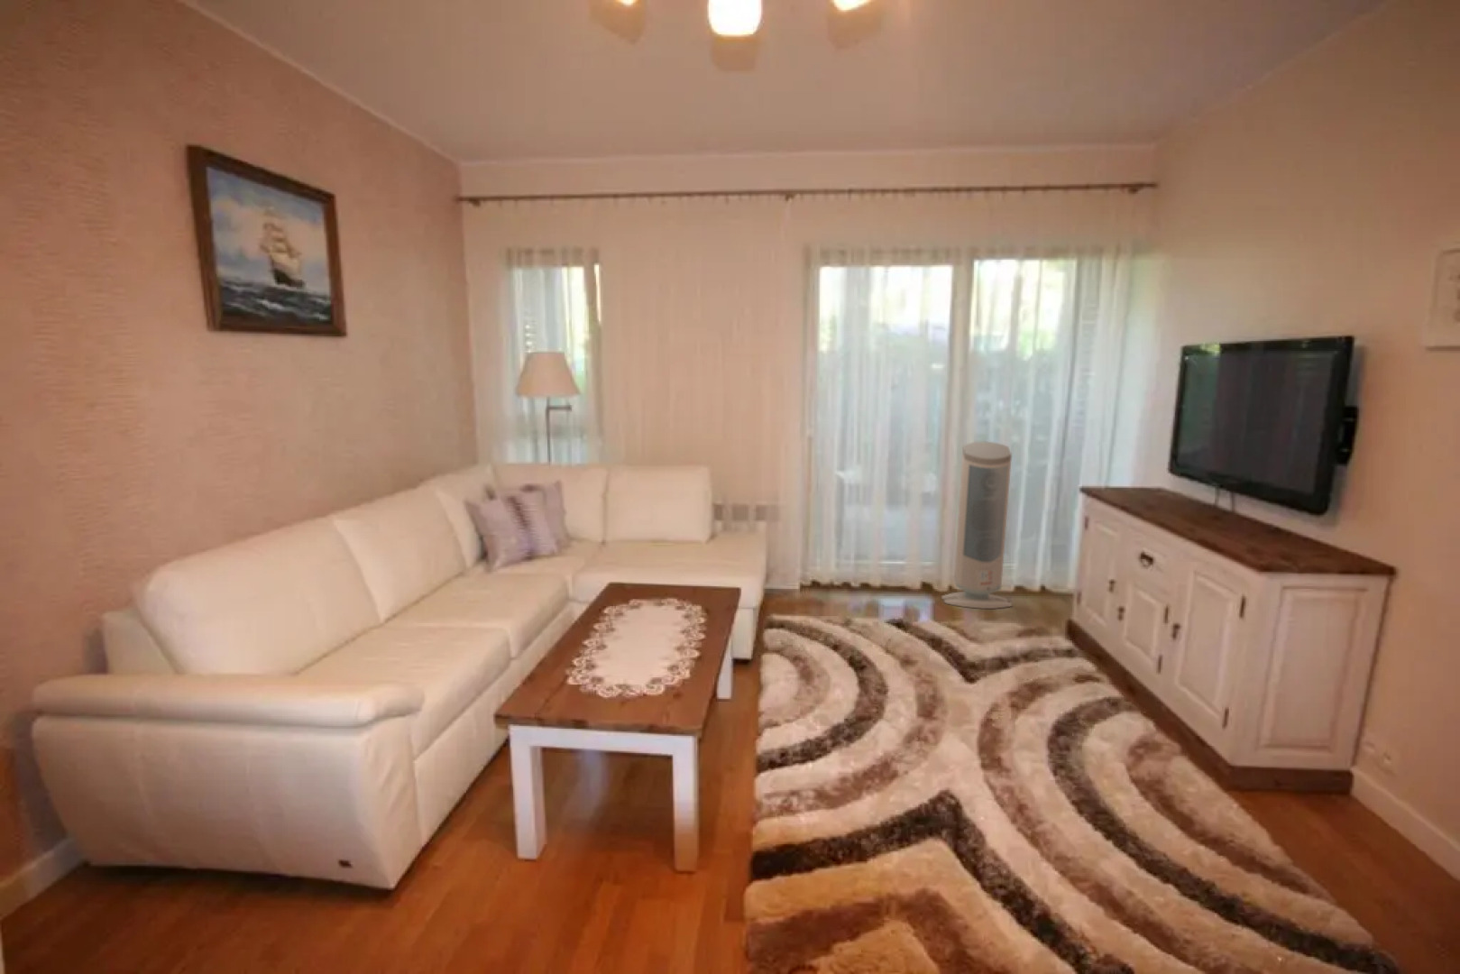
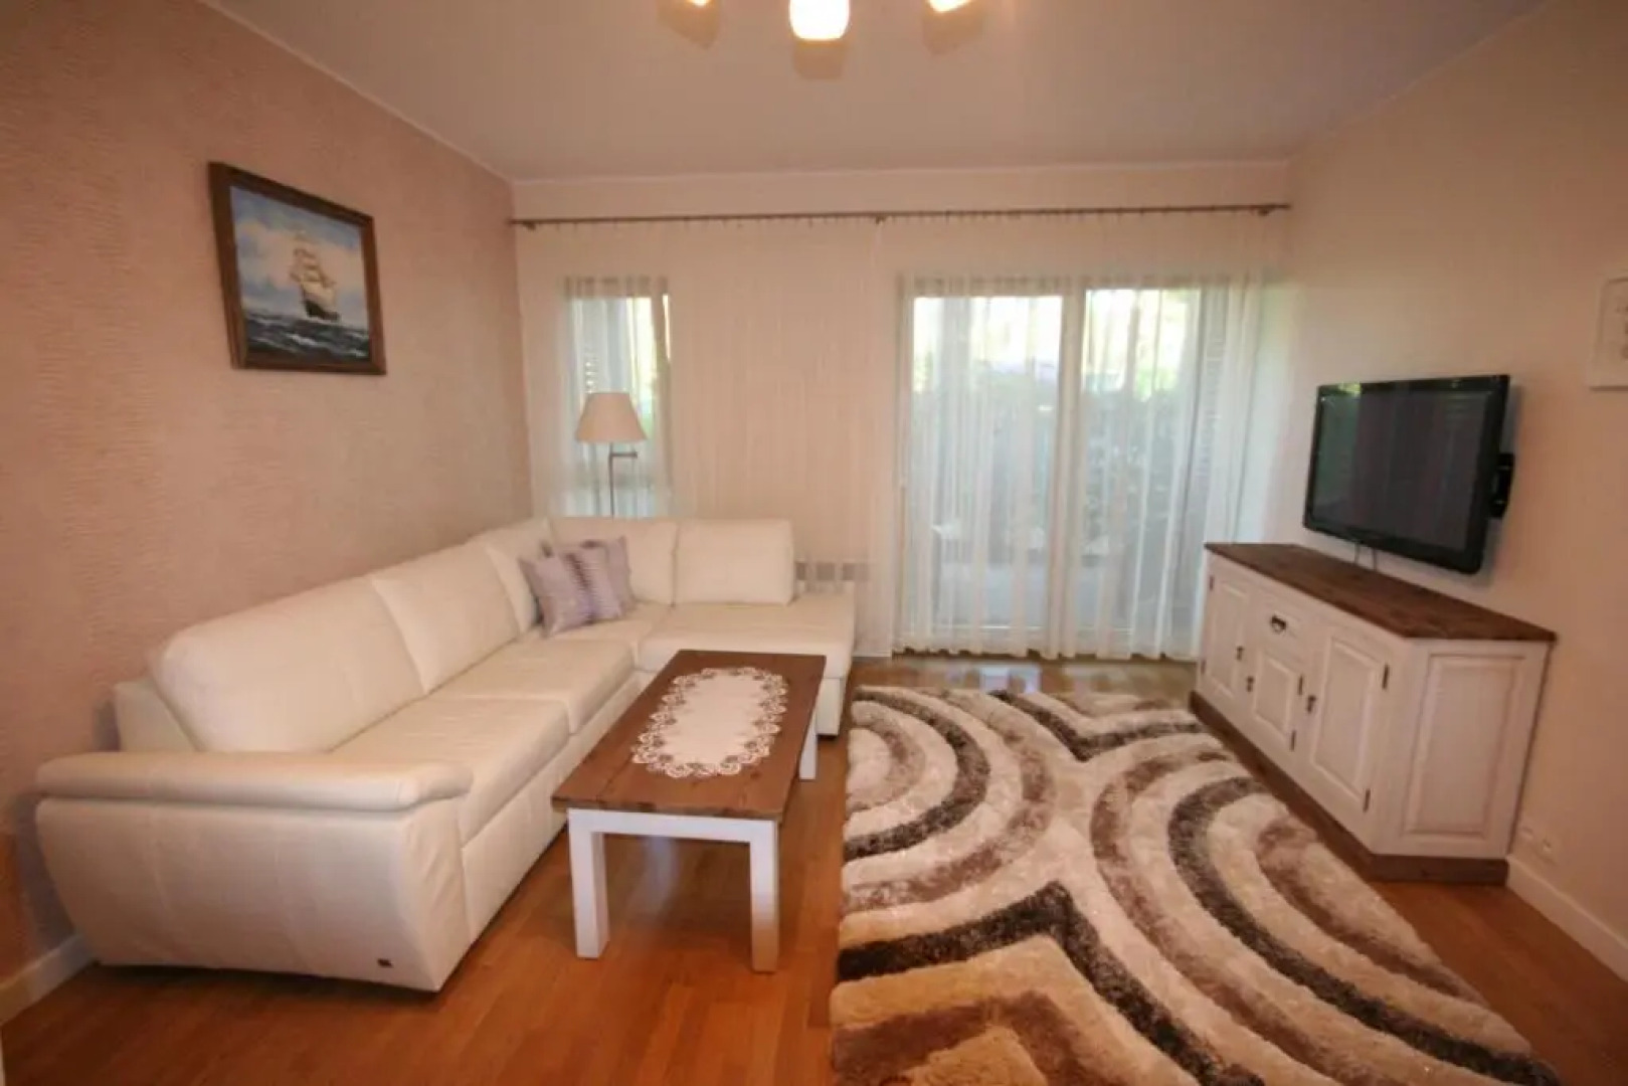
- air purifier (982, 523)
